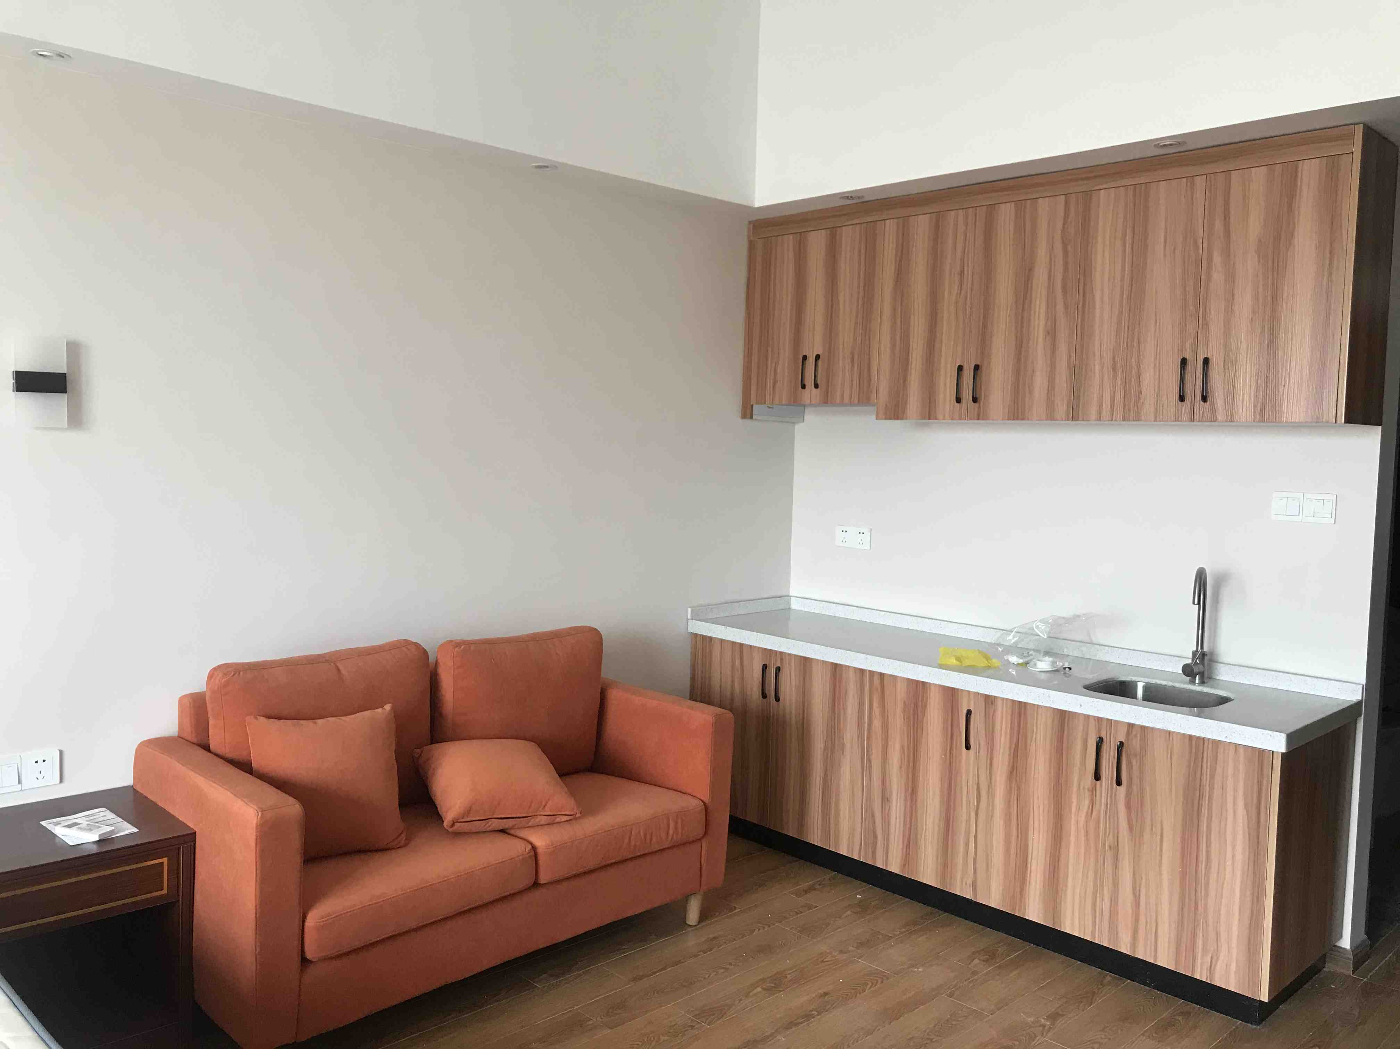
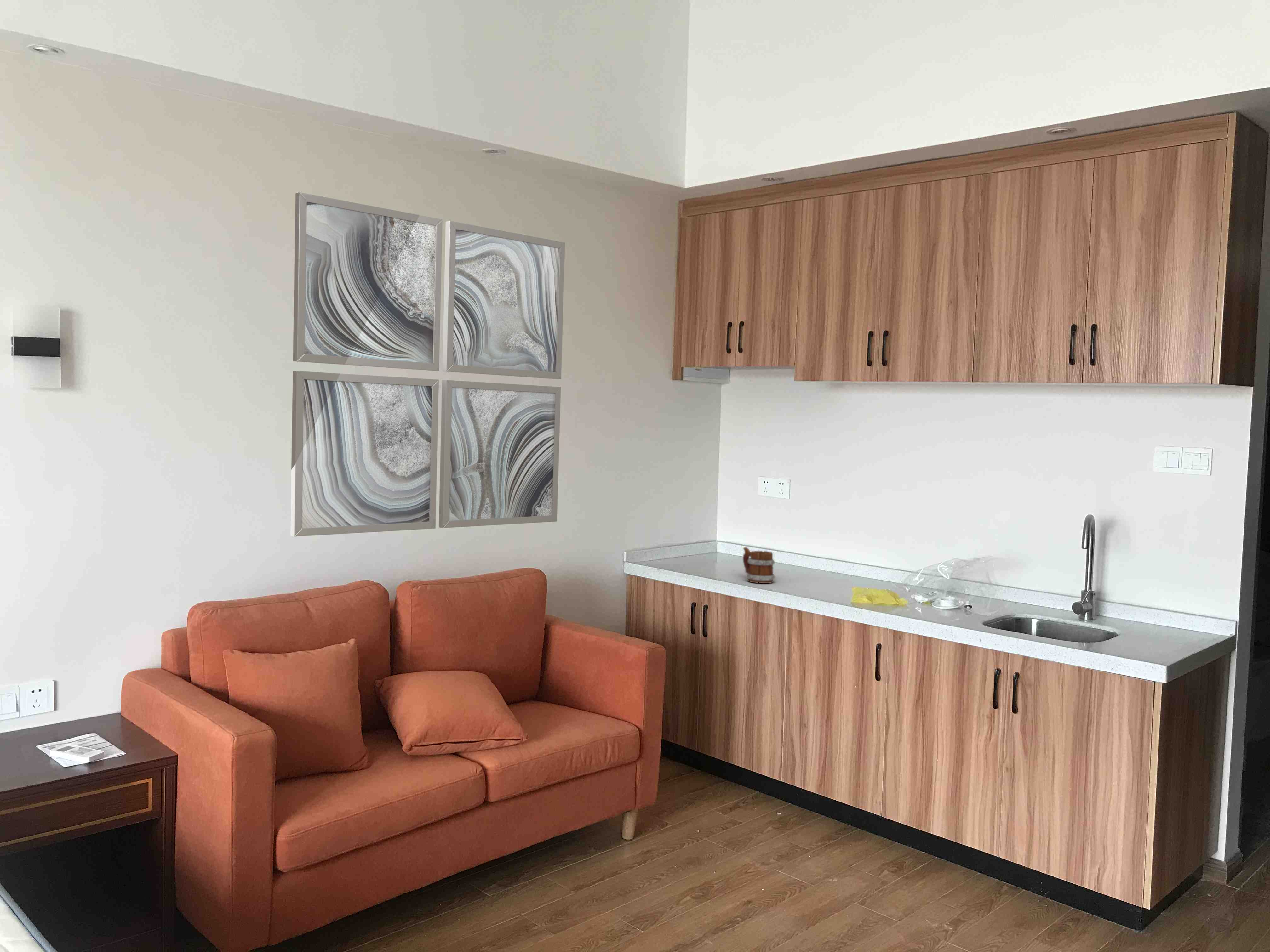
+ mug (758, 565)
+ wall art (442, 371)
